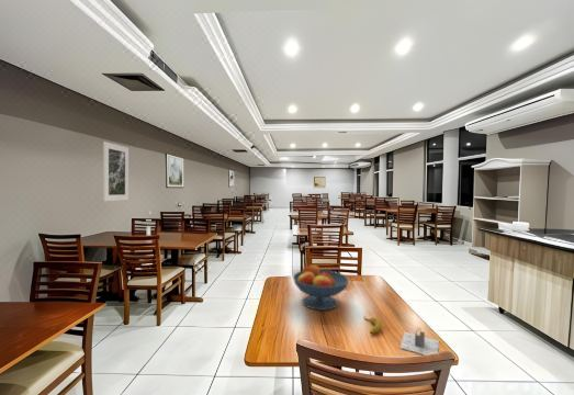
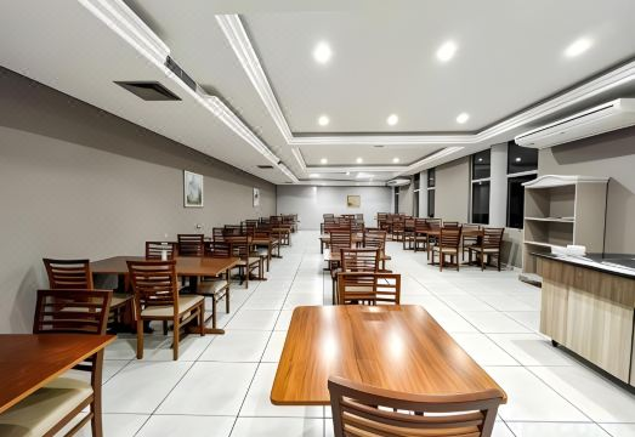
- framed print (116, 172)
- fruit bowl (319, 285)
- banana (371, 321)
- napkin holder (419, 337)
